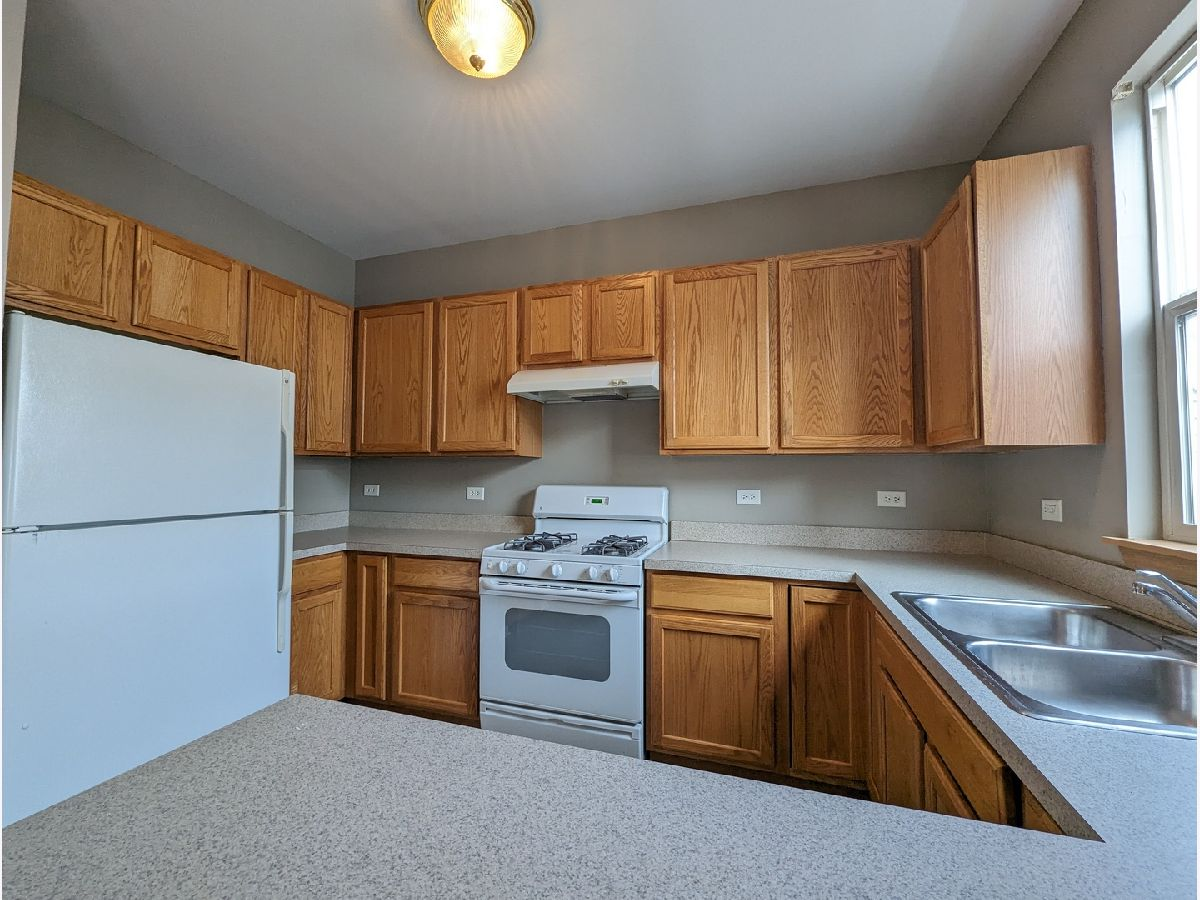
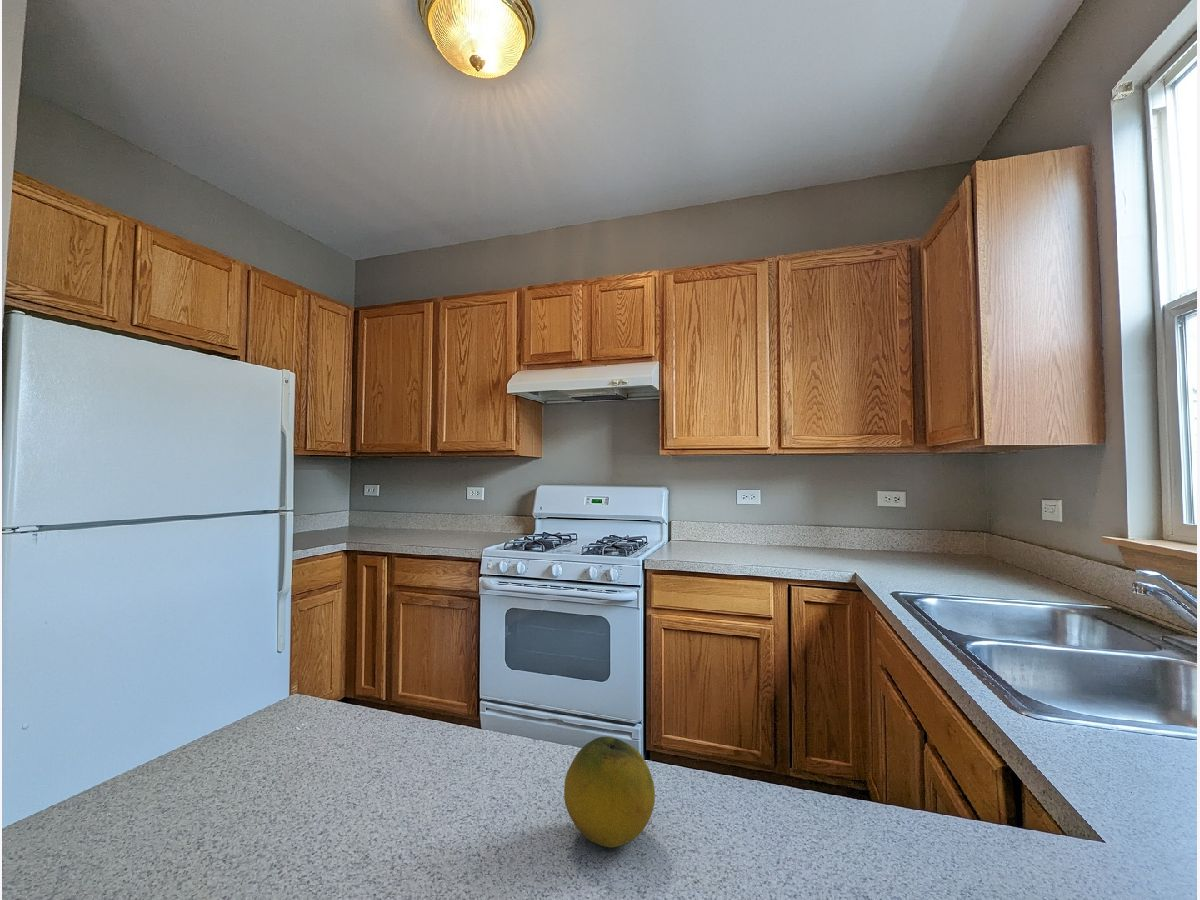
+ fruit (609, 789)
